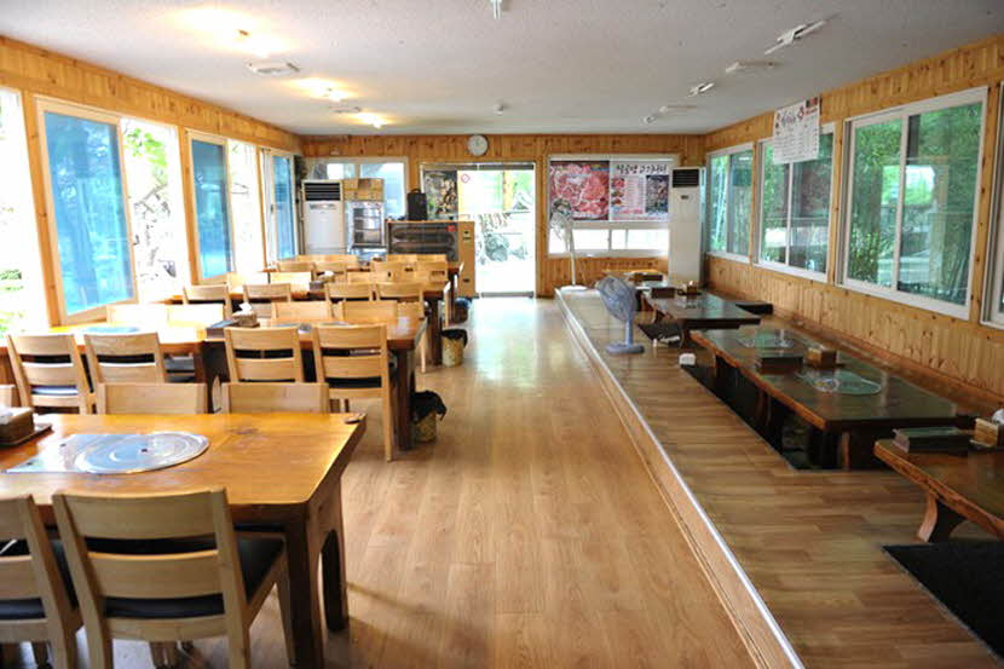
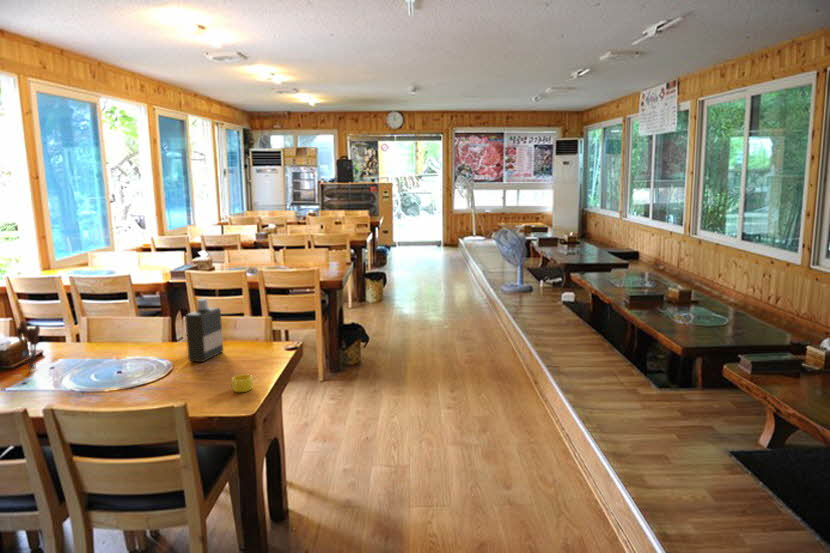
+ cup (241, 384)
+ bottle (204, 328)
+ utensil holder (30, 345)
